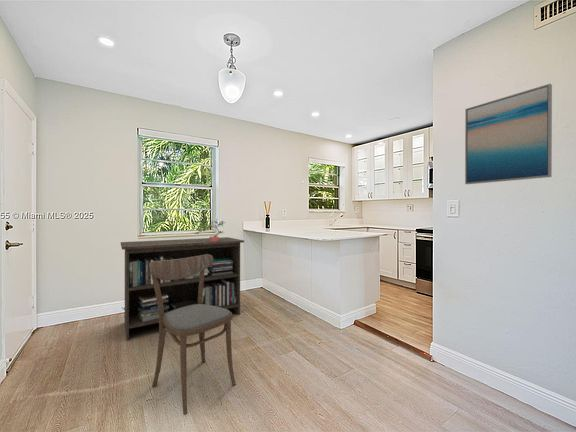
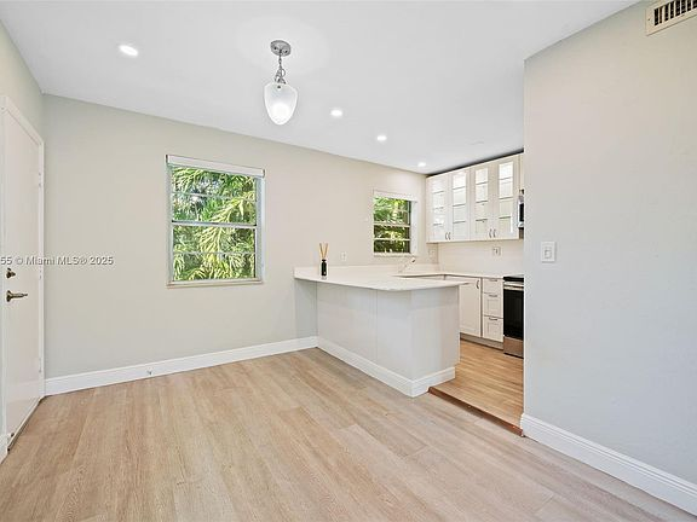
- dining chair (192, 321)
- storage cabinet (184, 280)
- potted plant (208, 228)
- wall art (504, 139)
